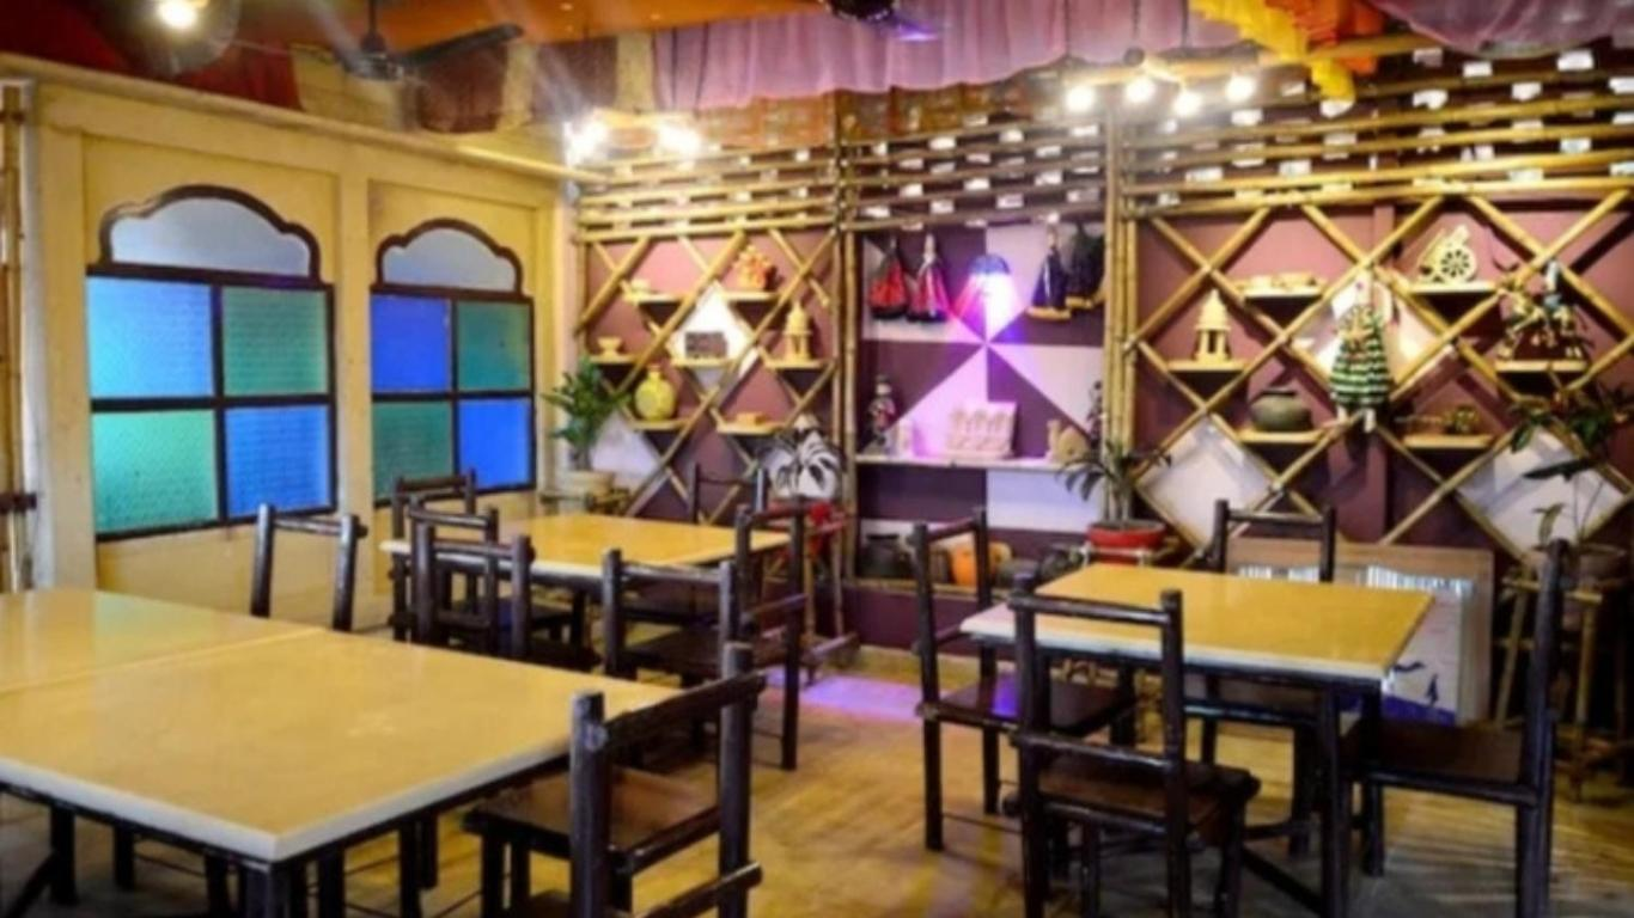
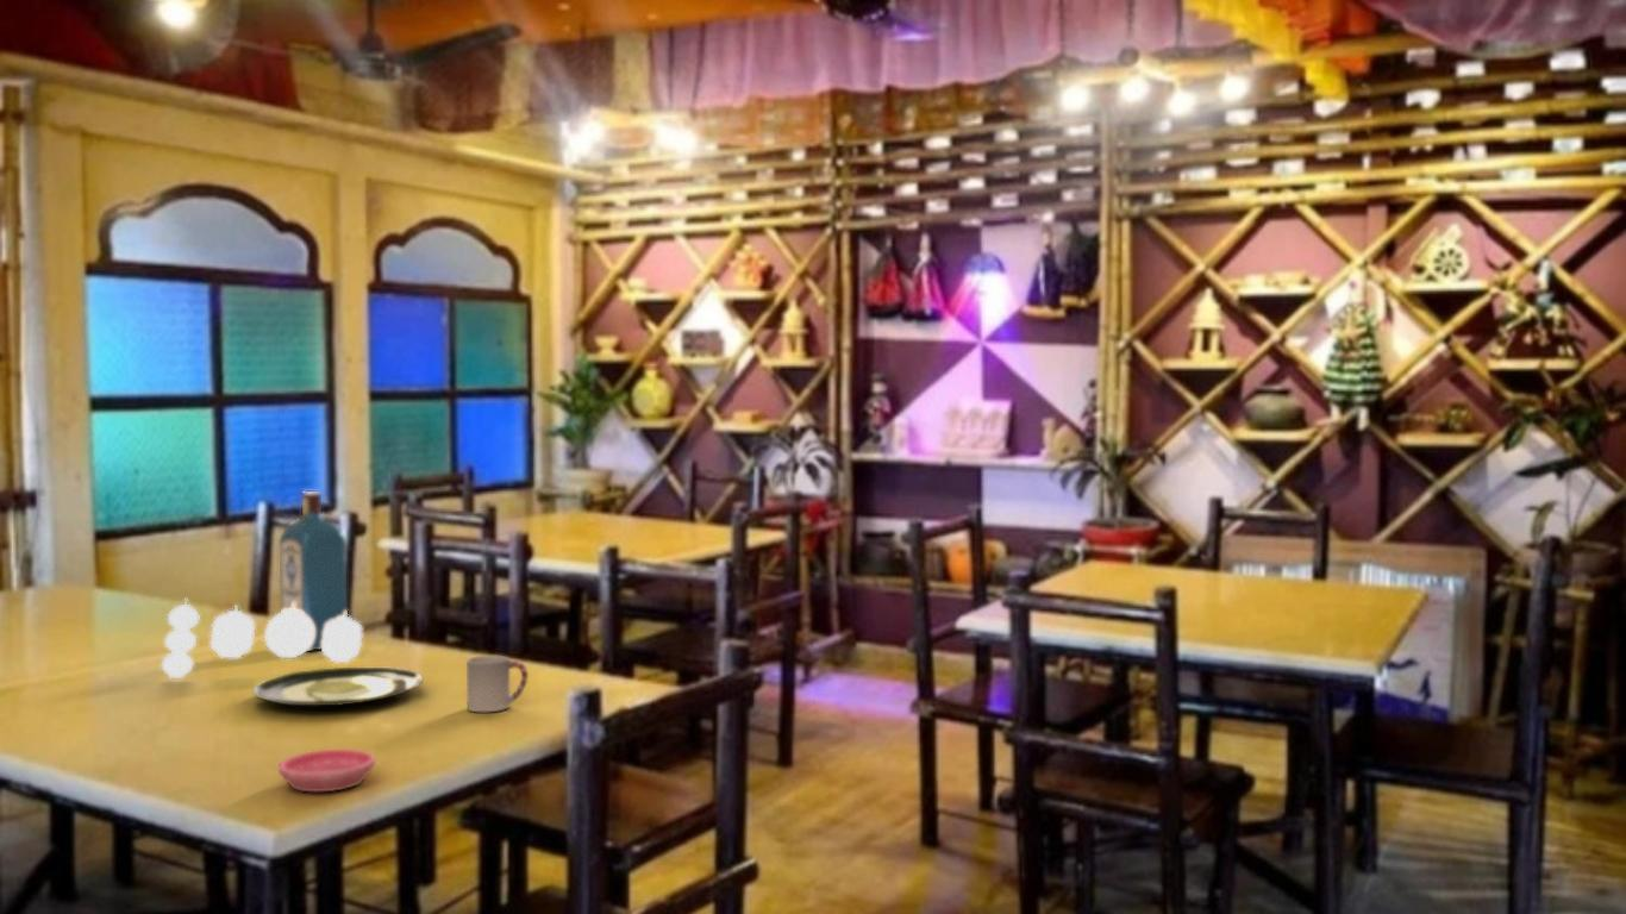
+ plate (339, 689)
+ liquor (313, 569)
+ cup (498, 682)
+ paper lantern (265, 631)
+ saucer (327, 771)
